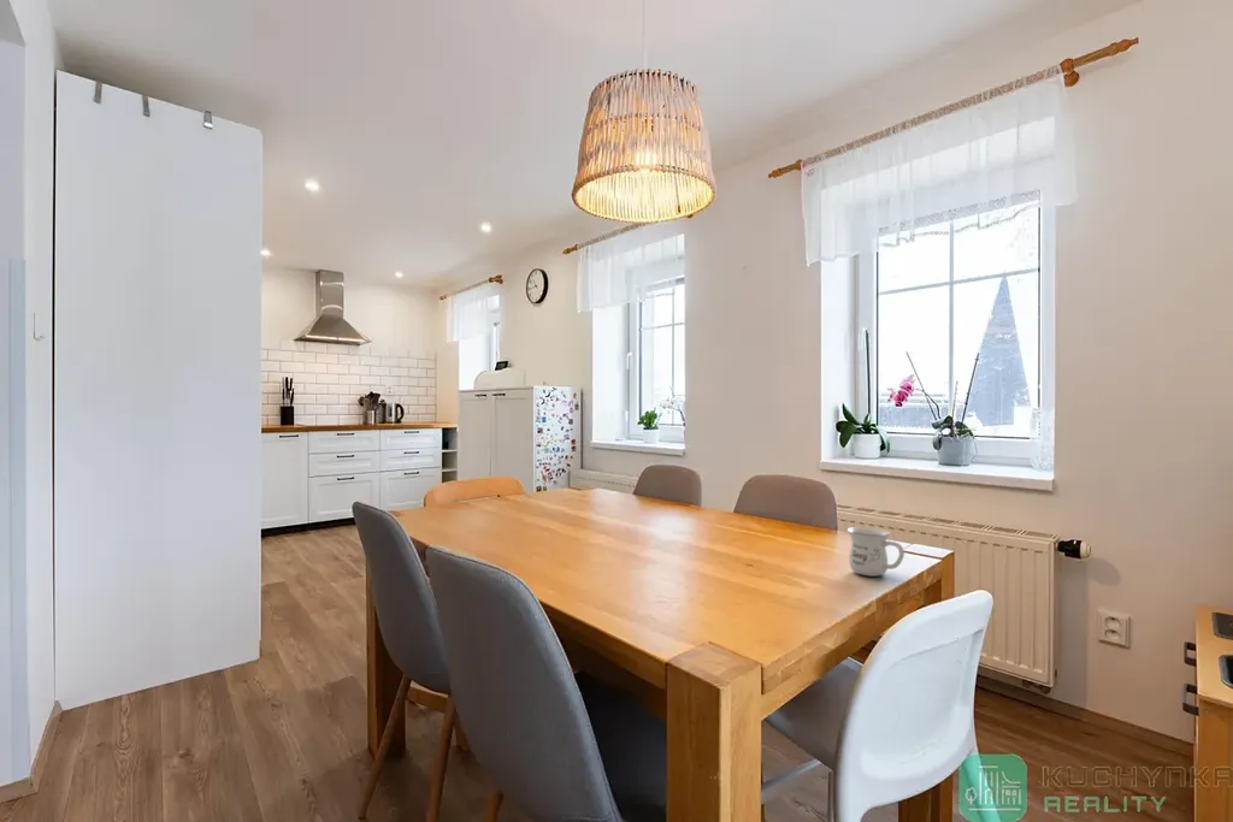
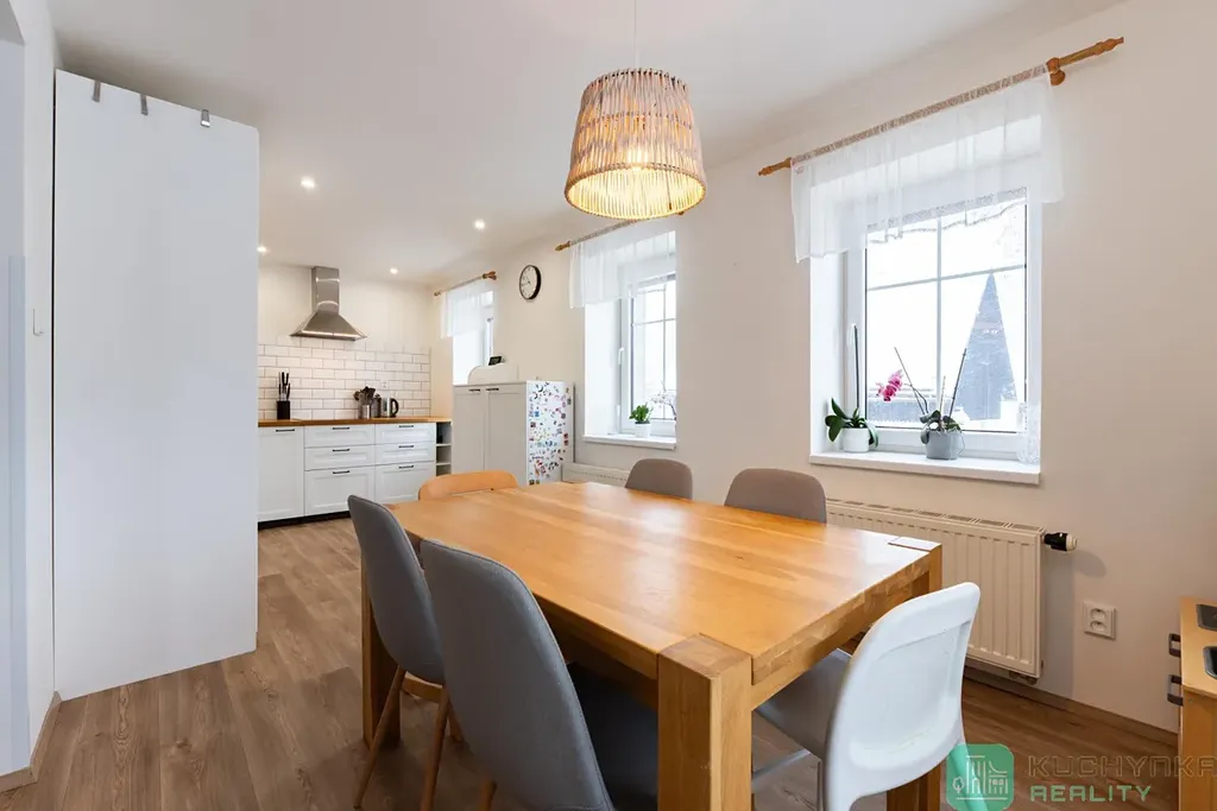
- mug (875, 554)
